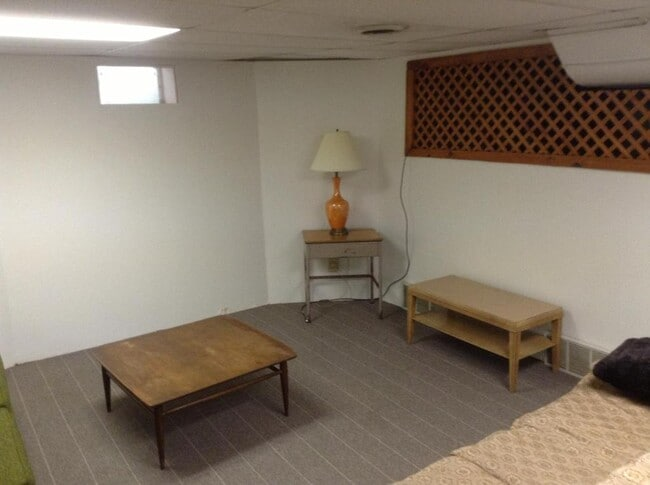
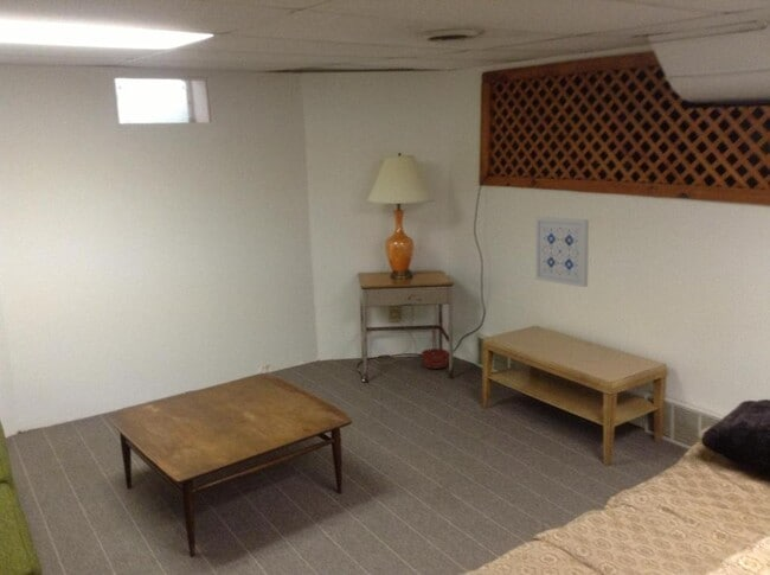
+ wall art (560, 250)
+ basket (435, 346)
